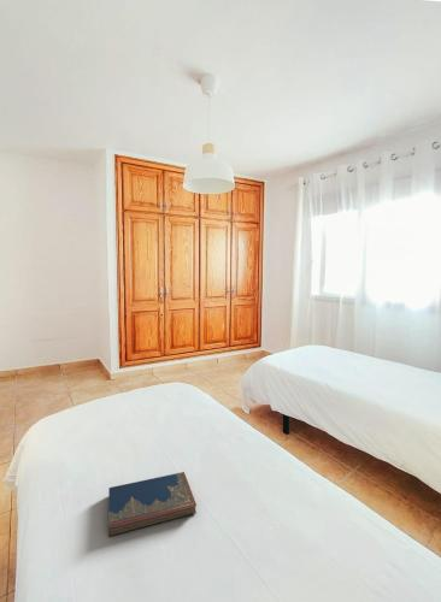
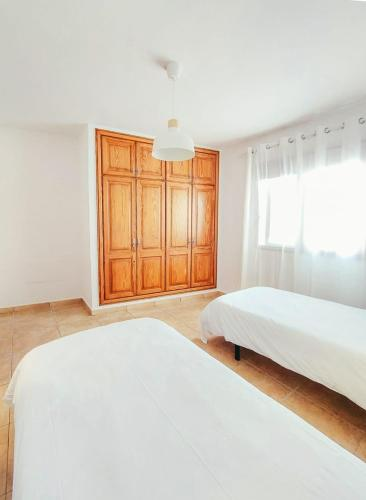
- hardcover book (151, 500)
